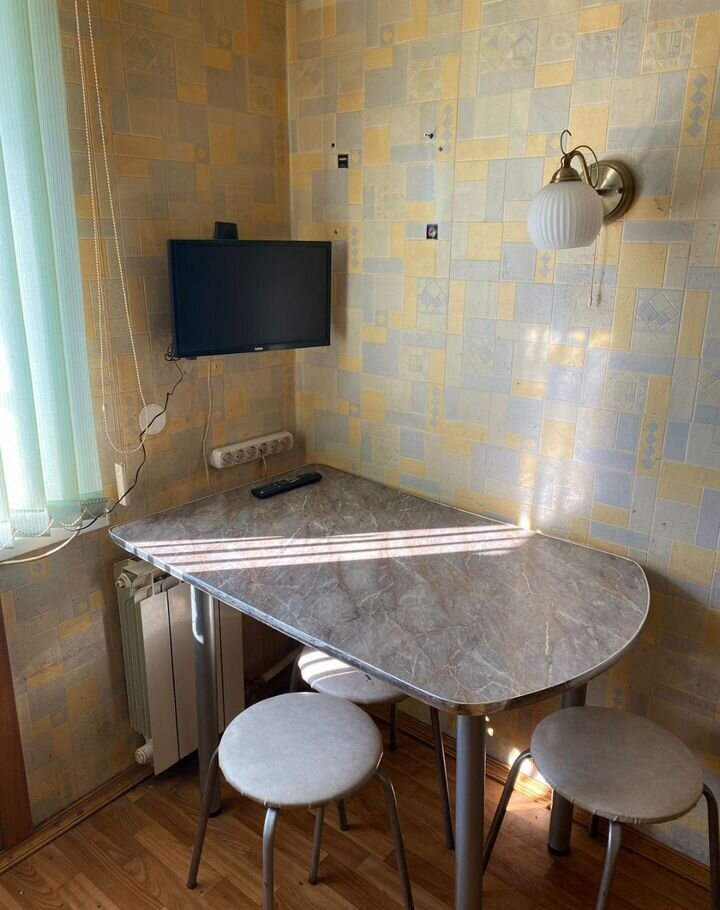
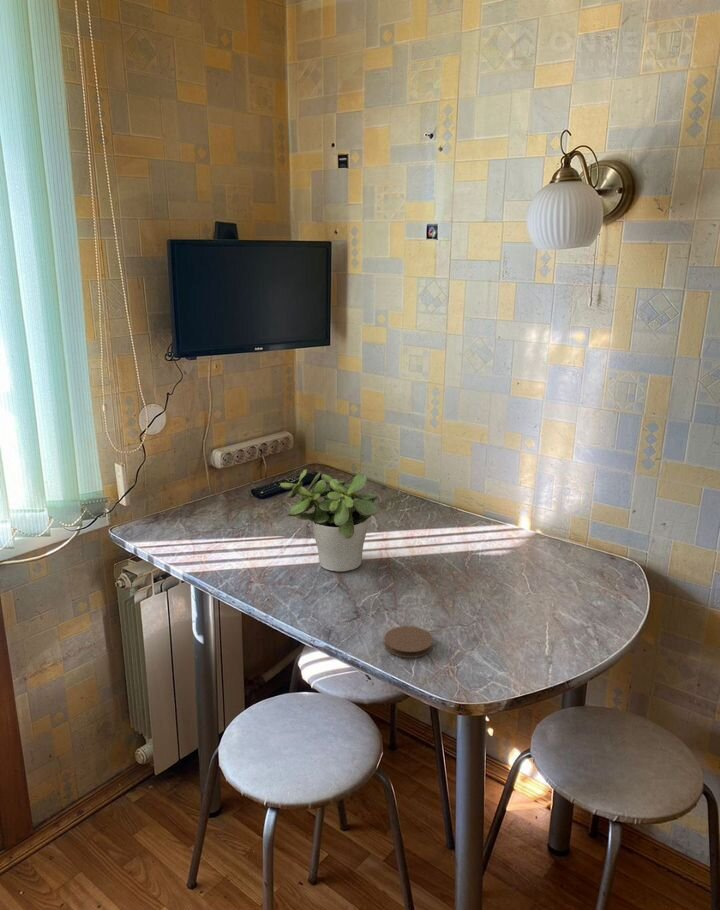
+ potted plant (330, 520)
+ coaster (408, 641)
